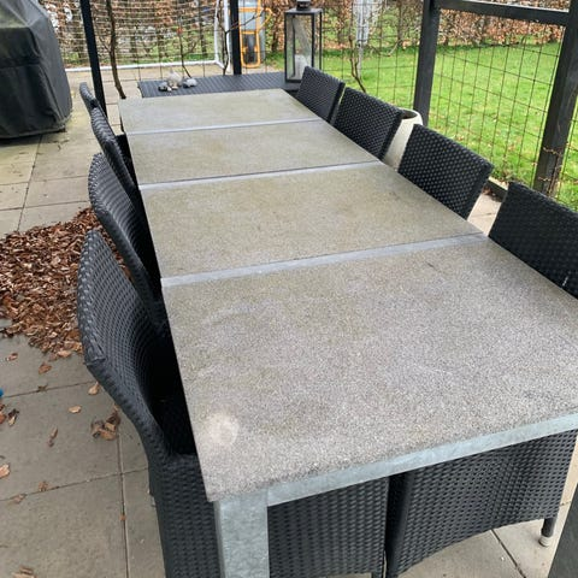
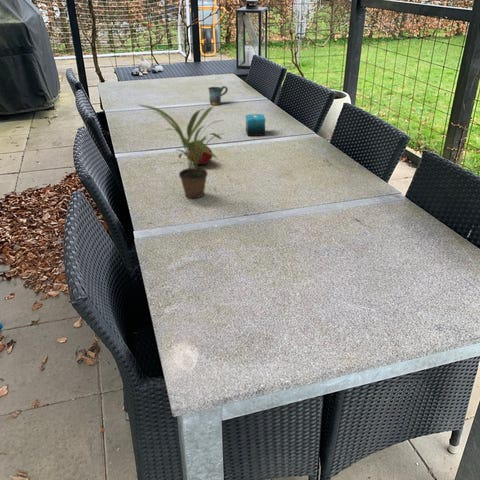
+ candle (255, 121)
+ potted plant (185, 150)
+ mug (218, 95)
+ fruit (200, 153)
